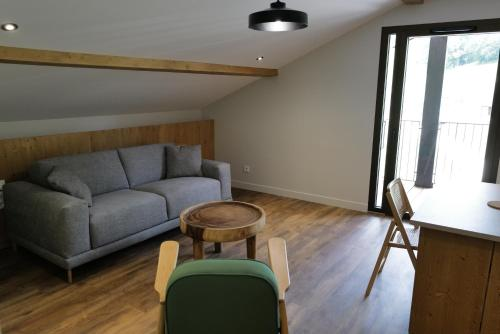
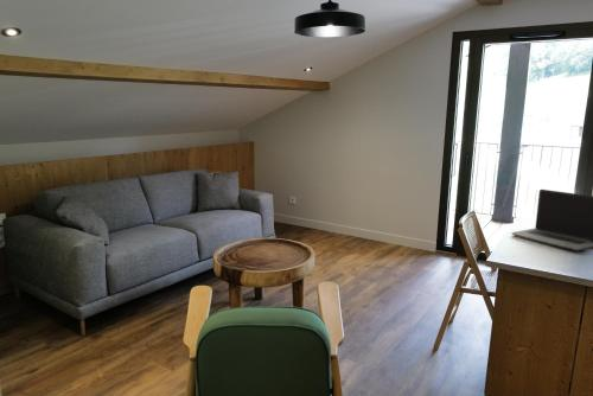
+ laptop computer (556, 217)
